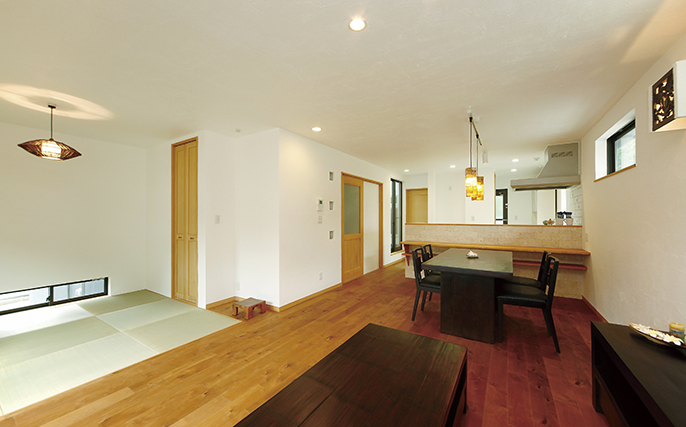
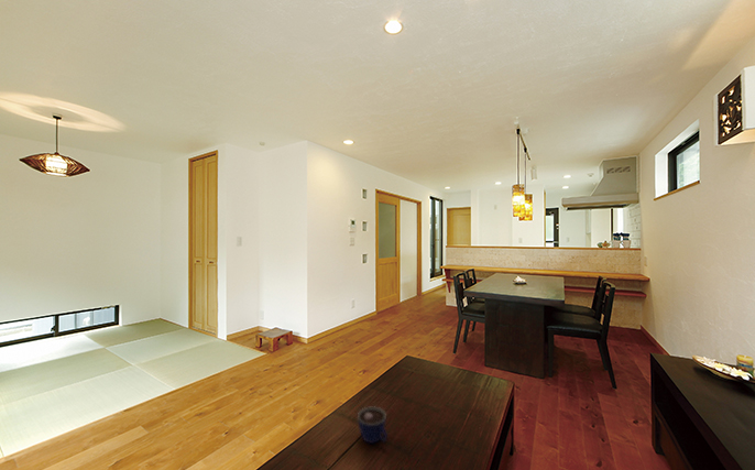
+ cup (374, 428)
